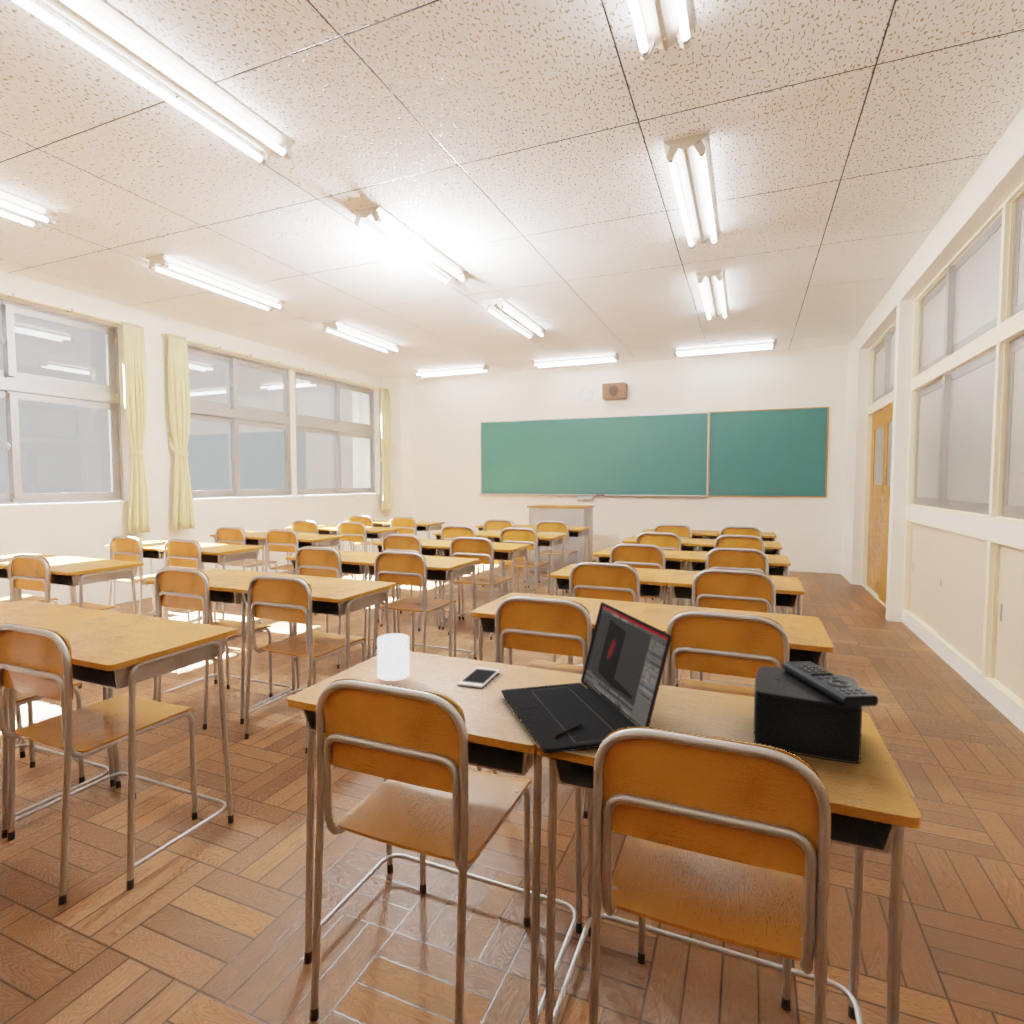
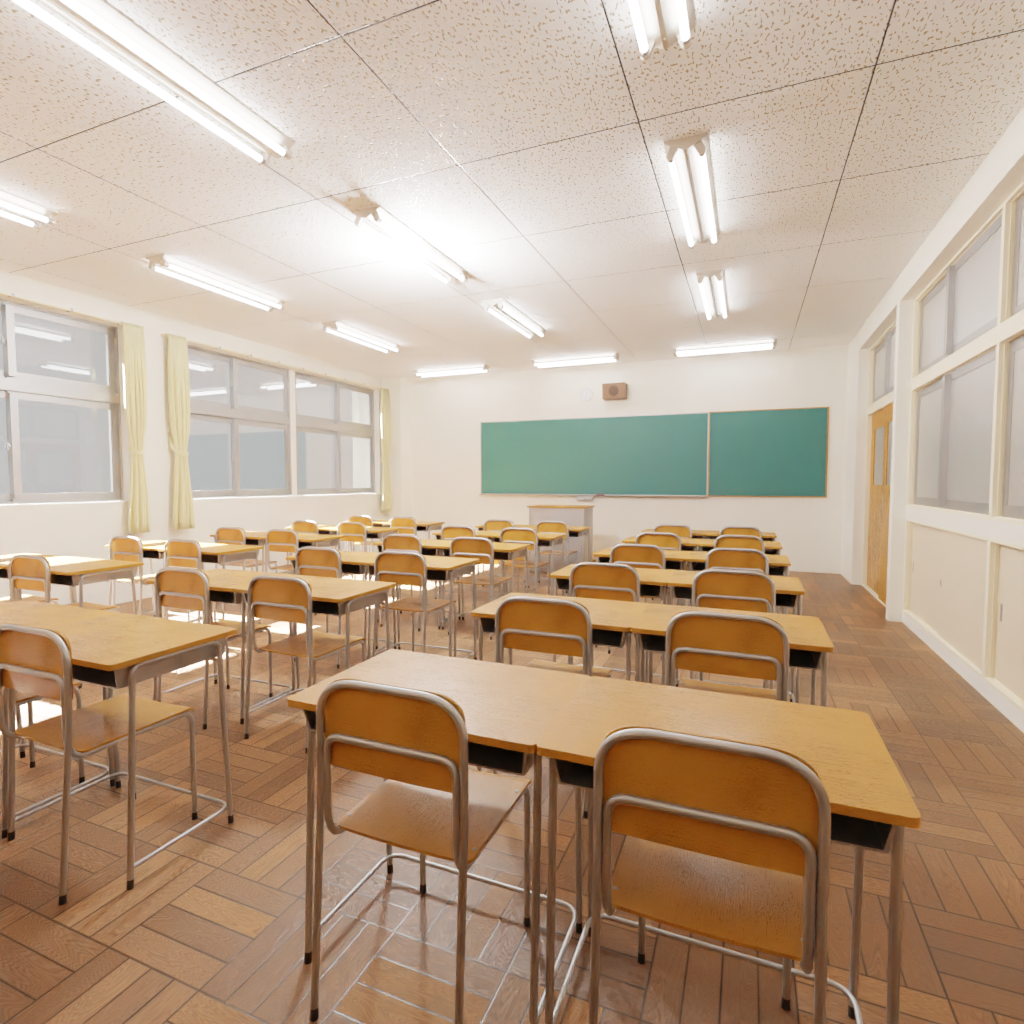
- laptop (583, 670)
- cell phone (479, 677)
- cup (393, 656)
- speaker (811, 705)
